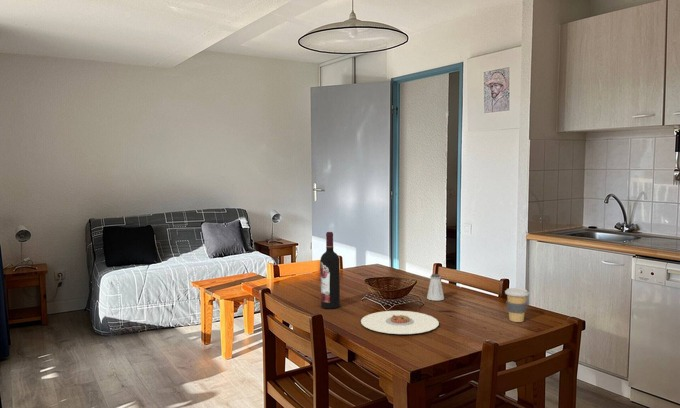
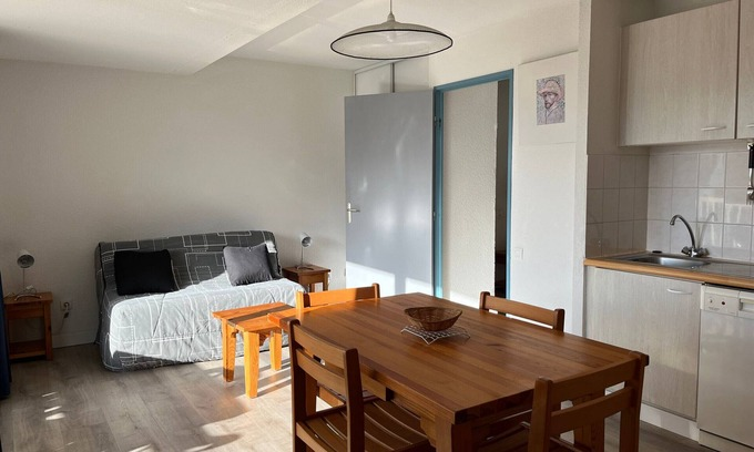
- wine bottle (330, 269)
- plate (399, 319)
- saltshaker (435, 286)
- coffee cup (516, 305)
